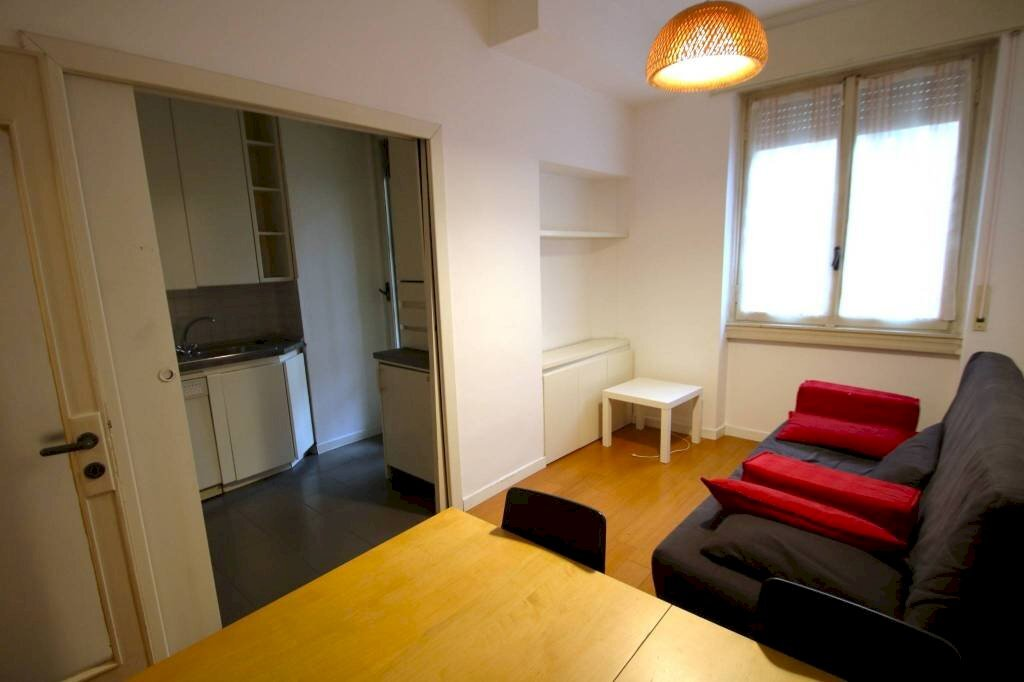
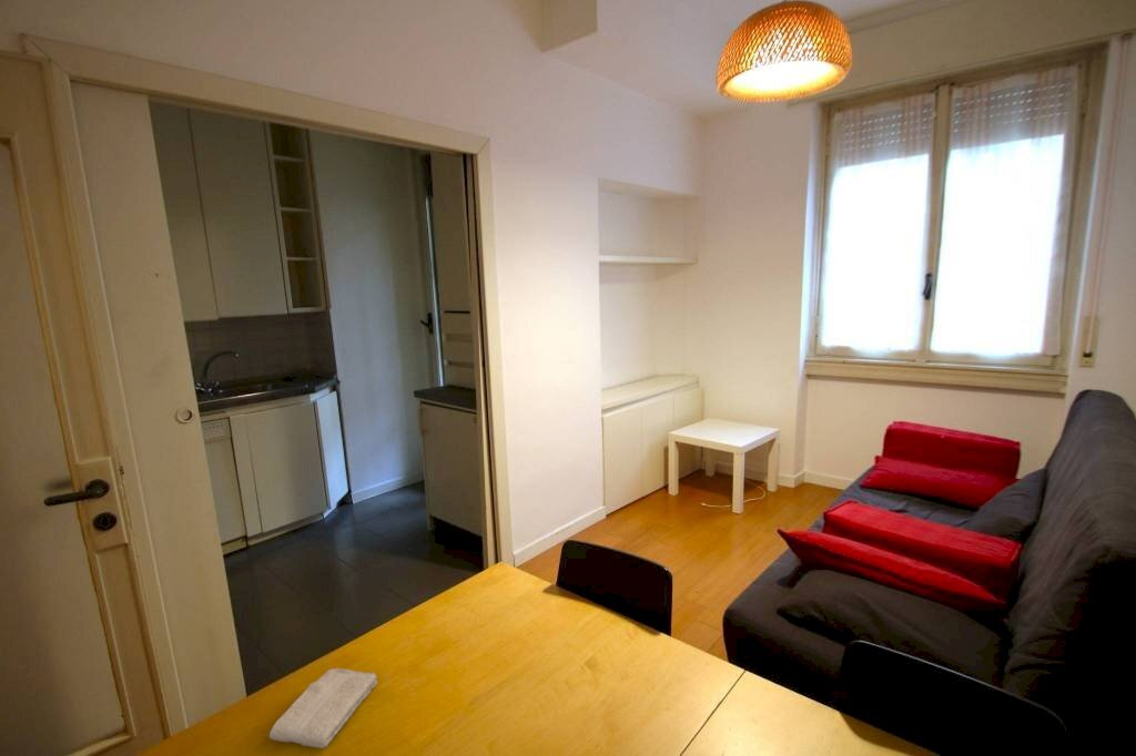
+ washcloth (327, 703)
